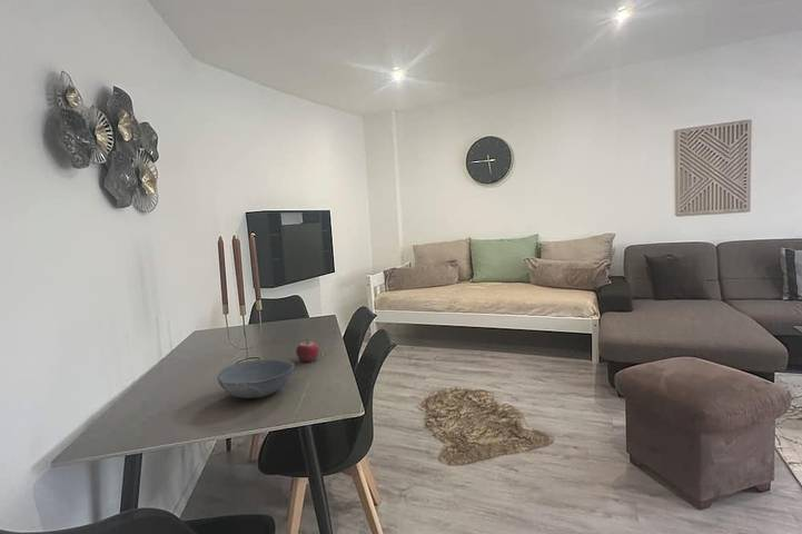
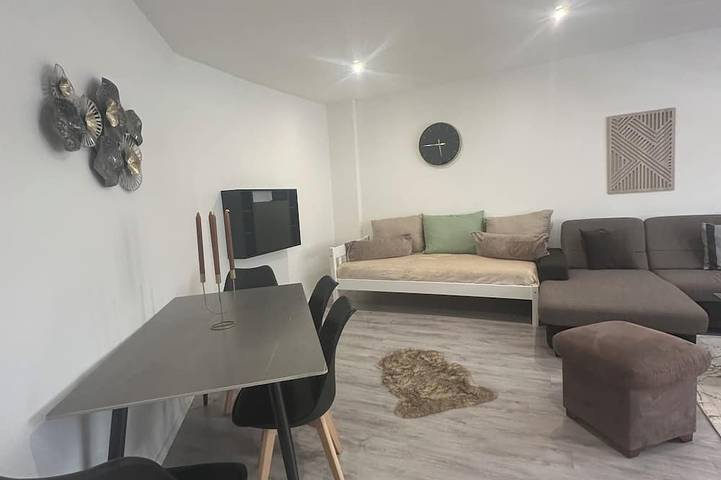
- fruit (307, 349)
- bowl (257, 380)
